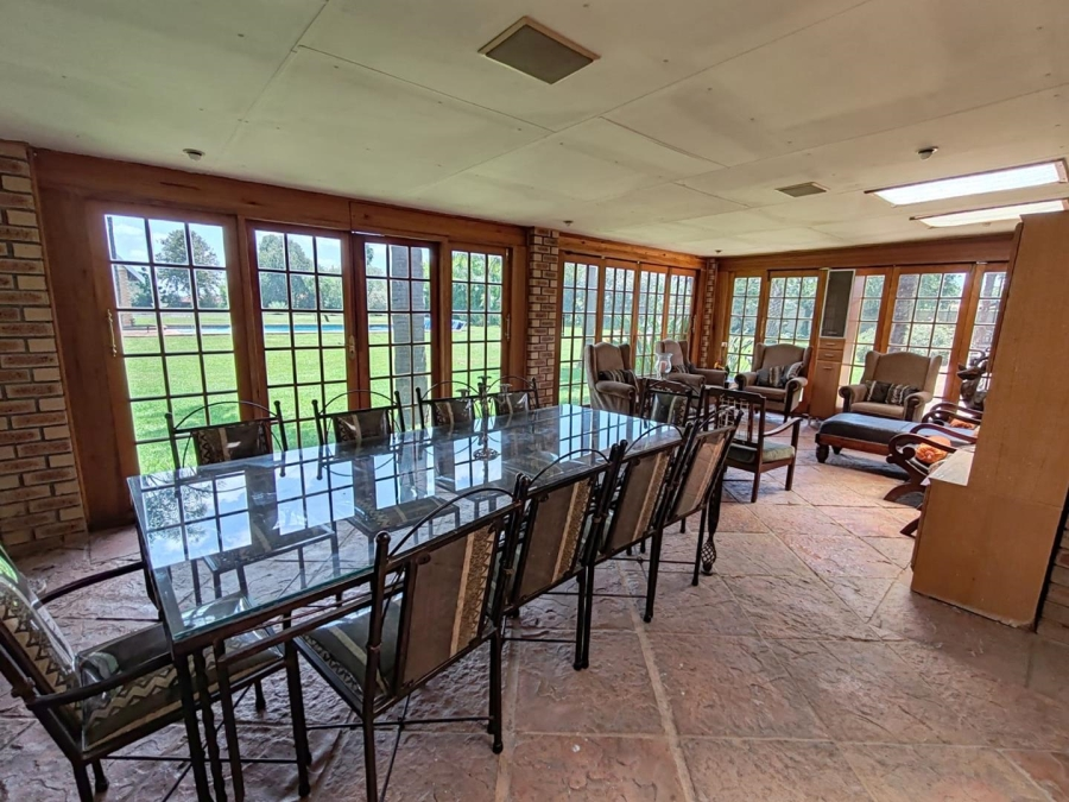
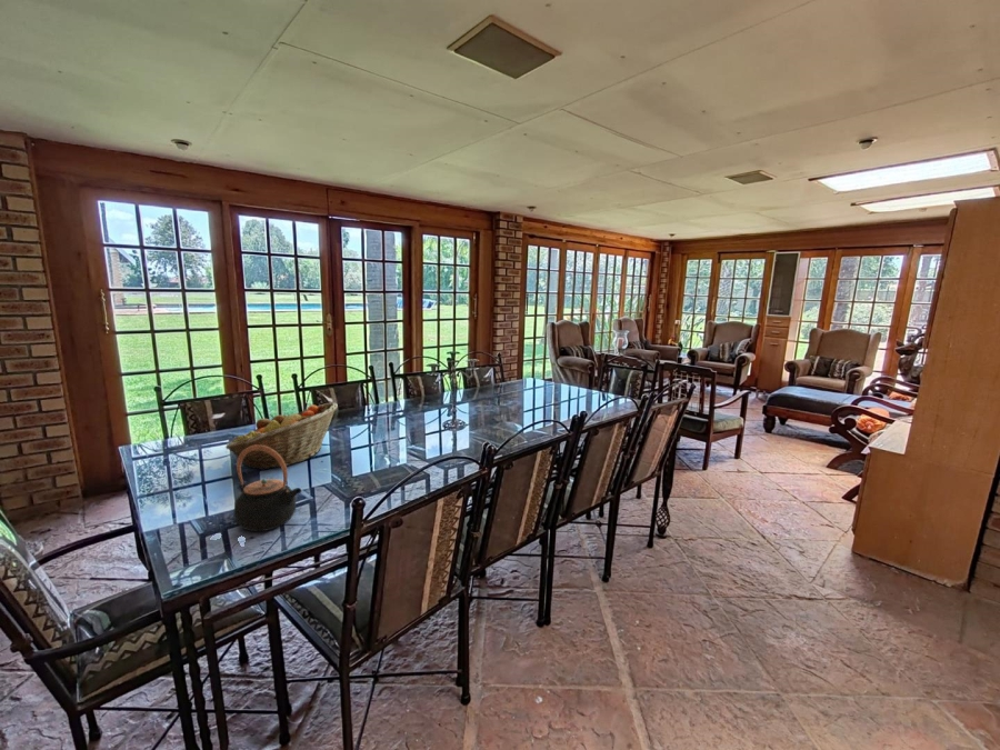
+ fruit basket (287, 431)
+ teapot (268, 483)
